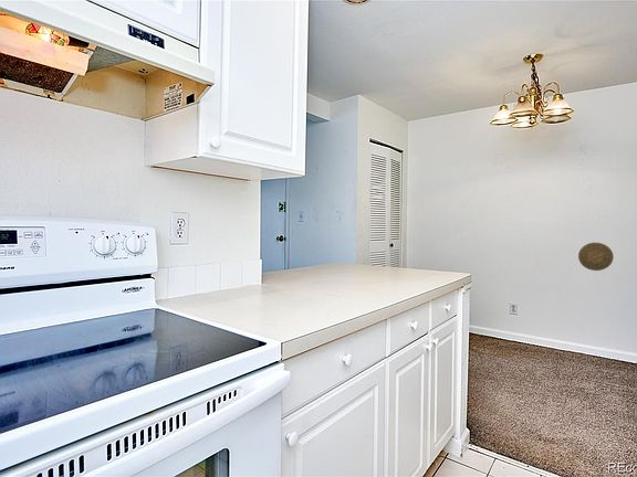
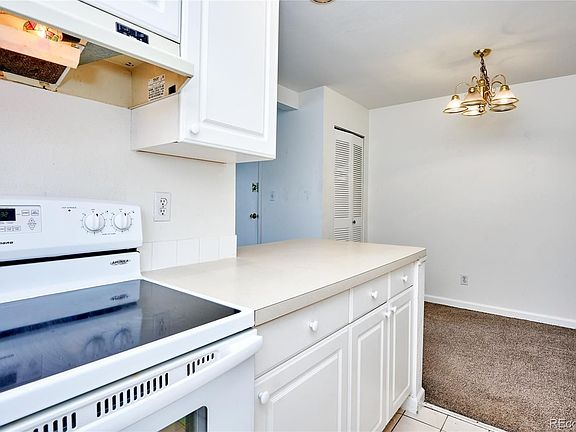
- decorative plate (595, 256)
